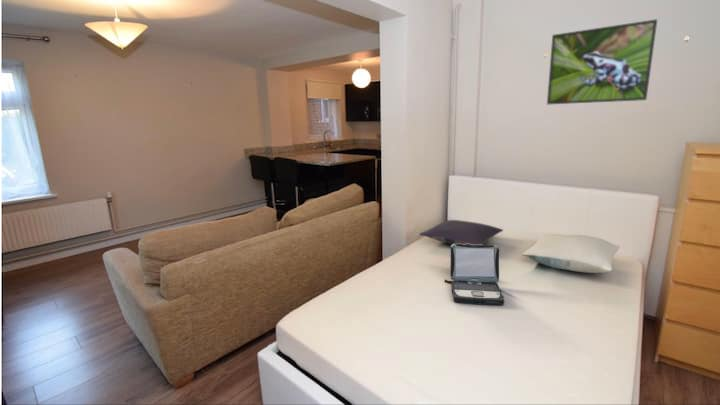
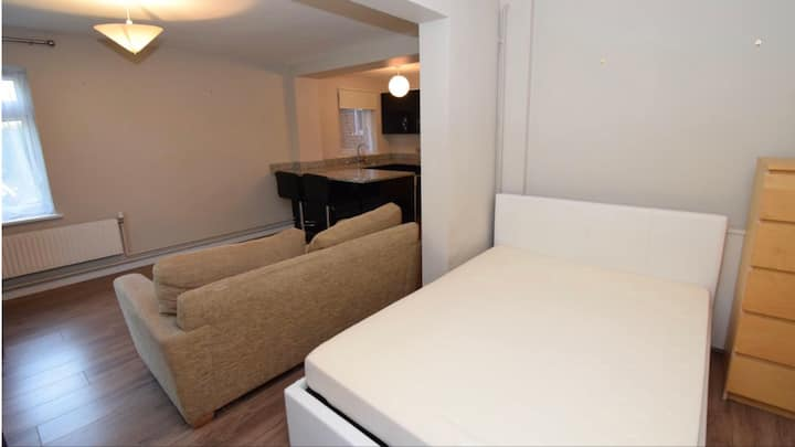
- pillow (570, 251)
- laptop (475, 272)
- pillow (461, 232)
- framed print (597, 65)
